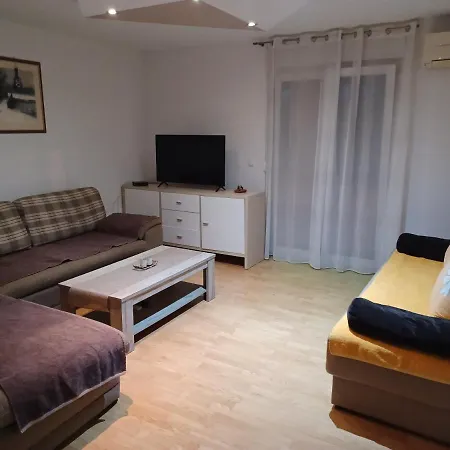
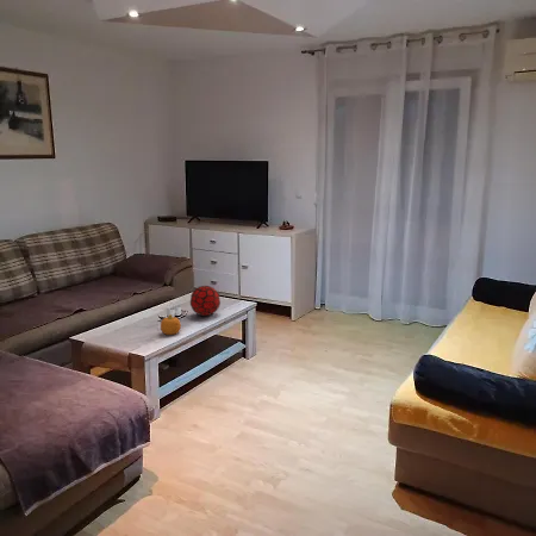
+ decorative orb (205, 300)
+ fruit (170, 323)
